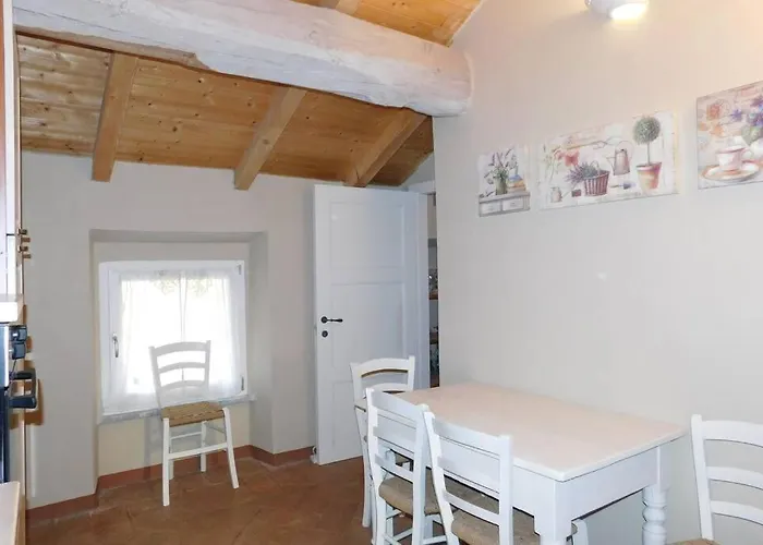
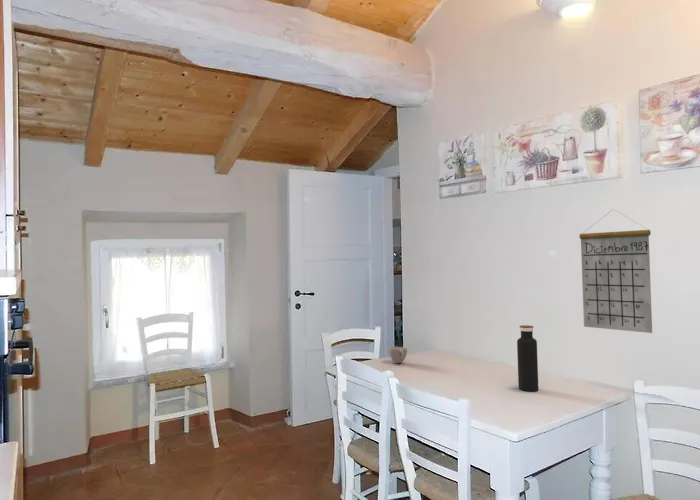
+ water bottle (527, 357)
+ cup (399, 355)
+ calendar (614, 269)
